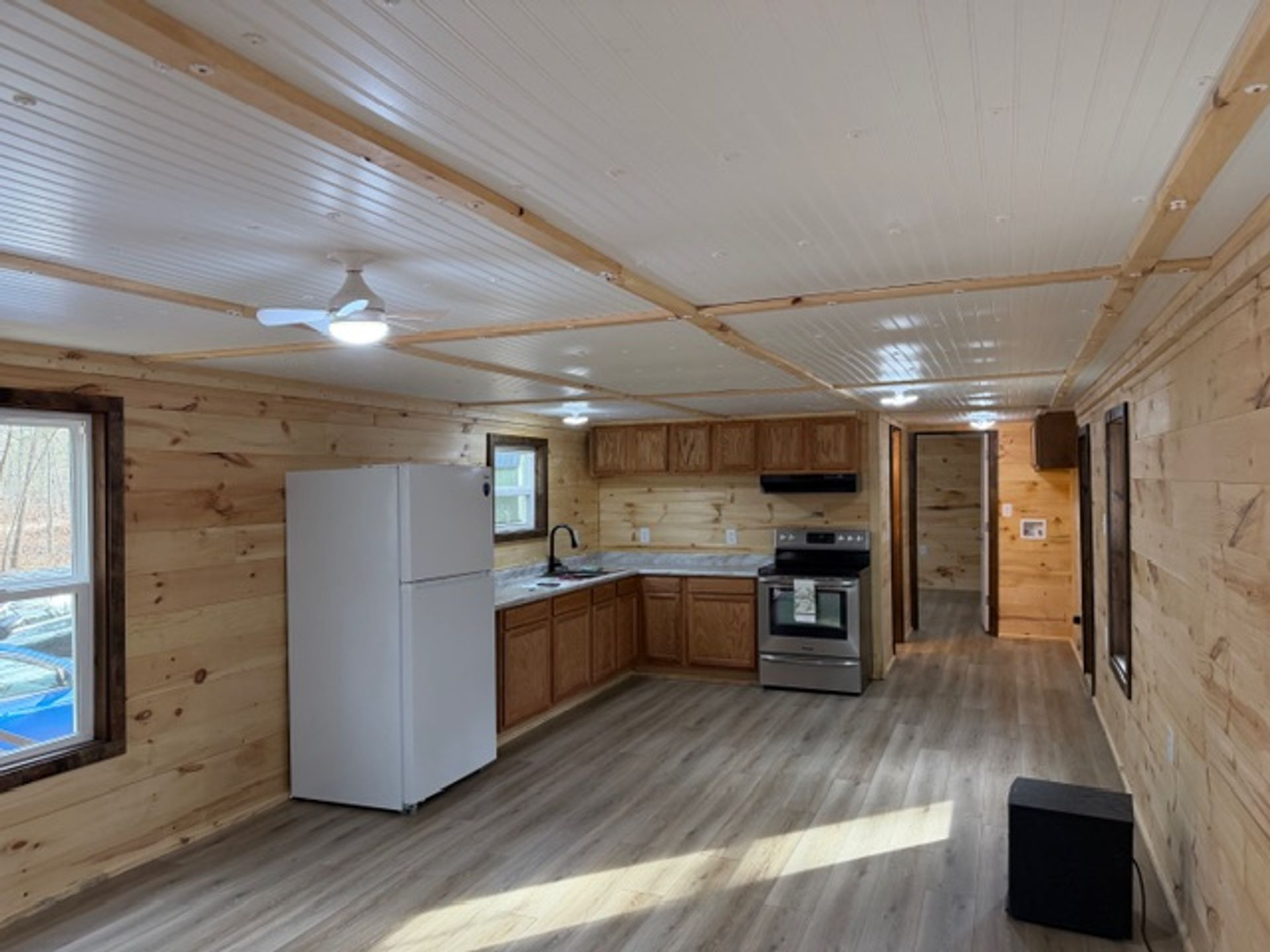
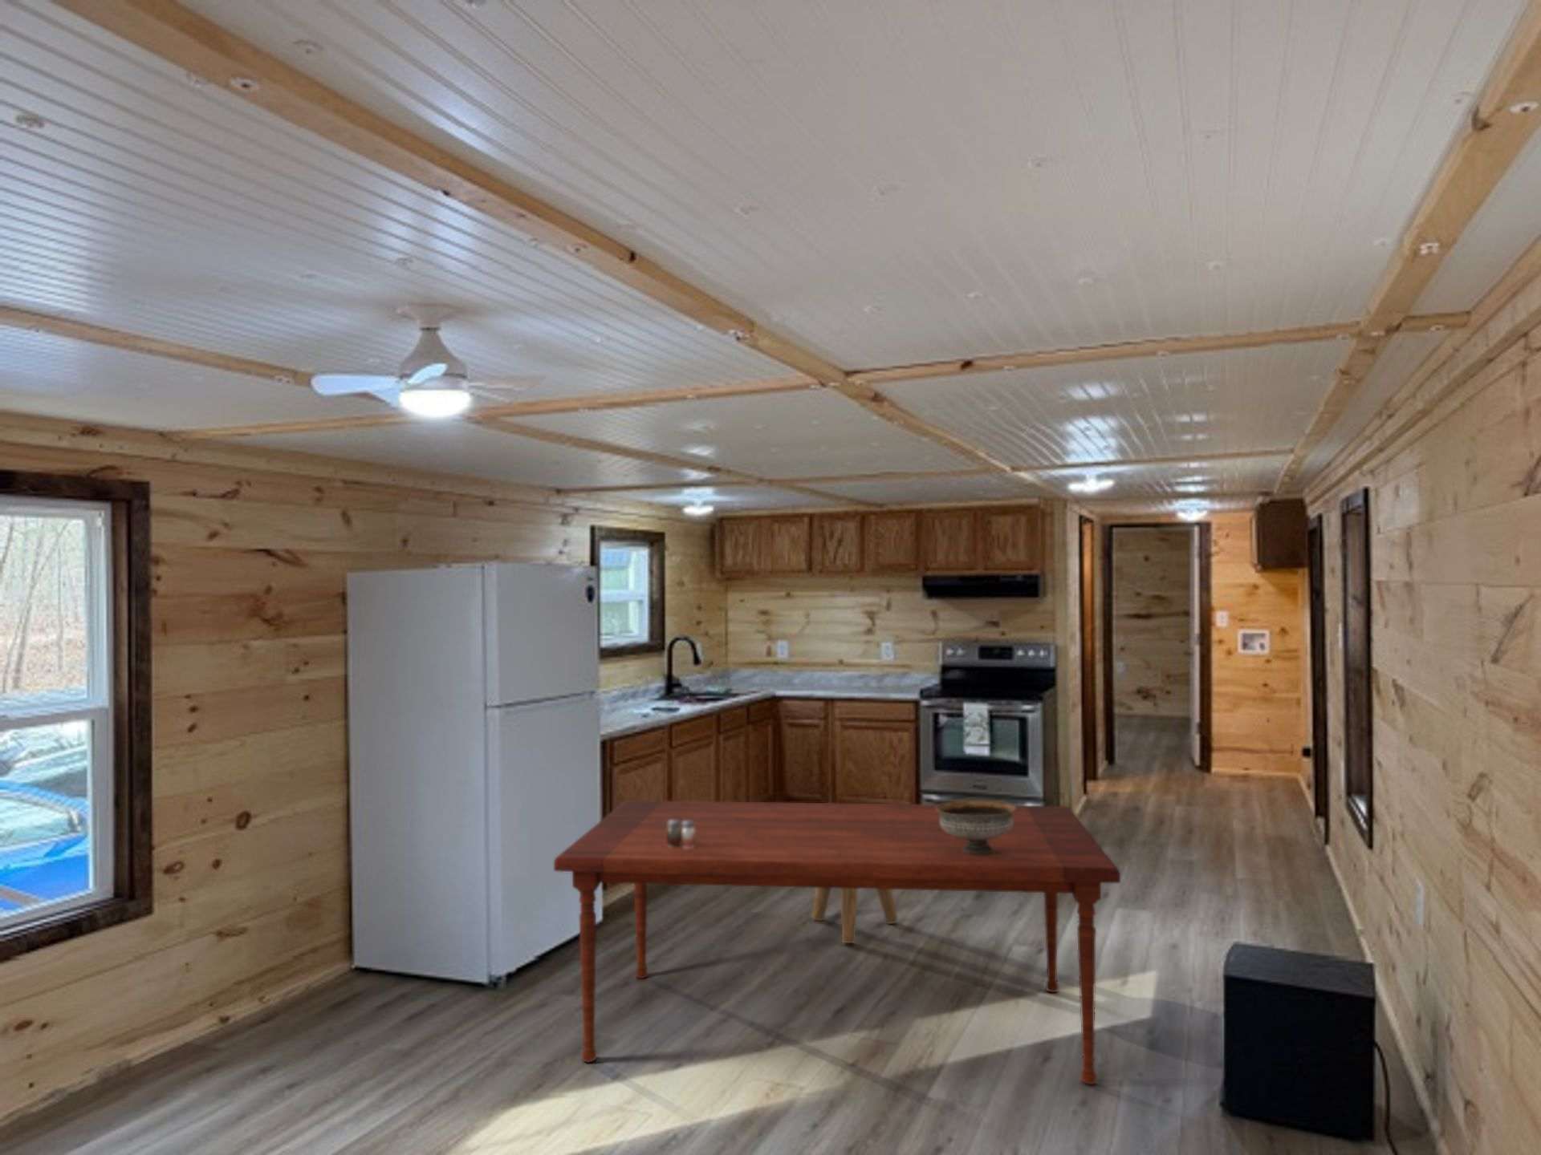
+ bowl (976, 827)
+ salt and pepper shaker (681, 832)
+ dining table (836, 887)
+ stool (852, 889)
